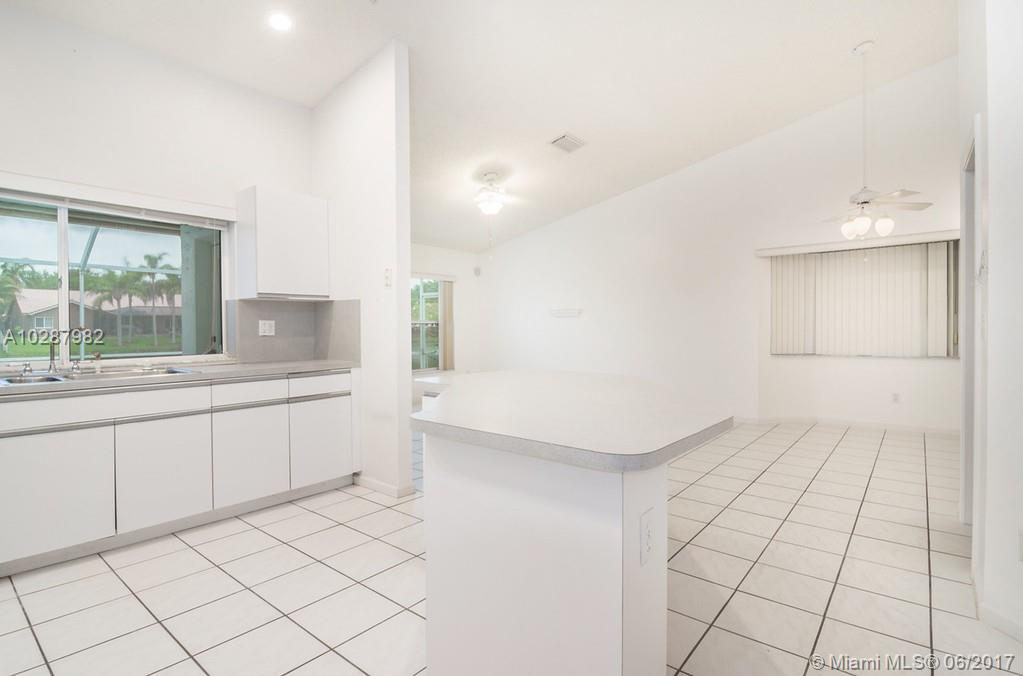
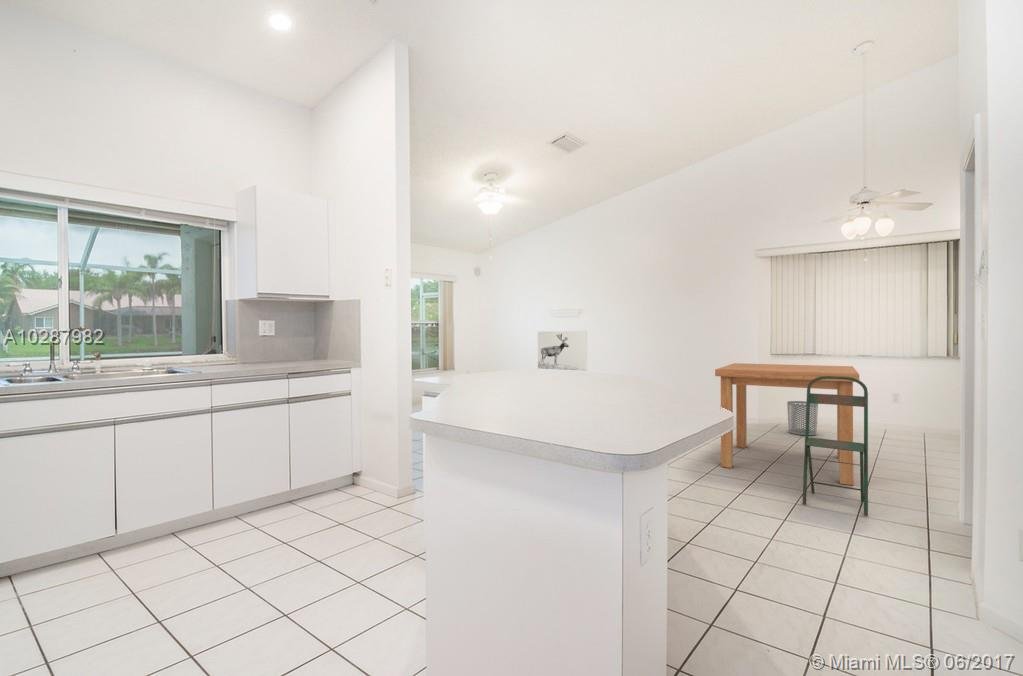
+ waste bin (802, 418)
+ wall art (561, 350)
+ dining table (786, 386)
+ folding chair (835, 440)
